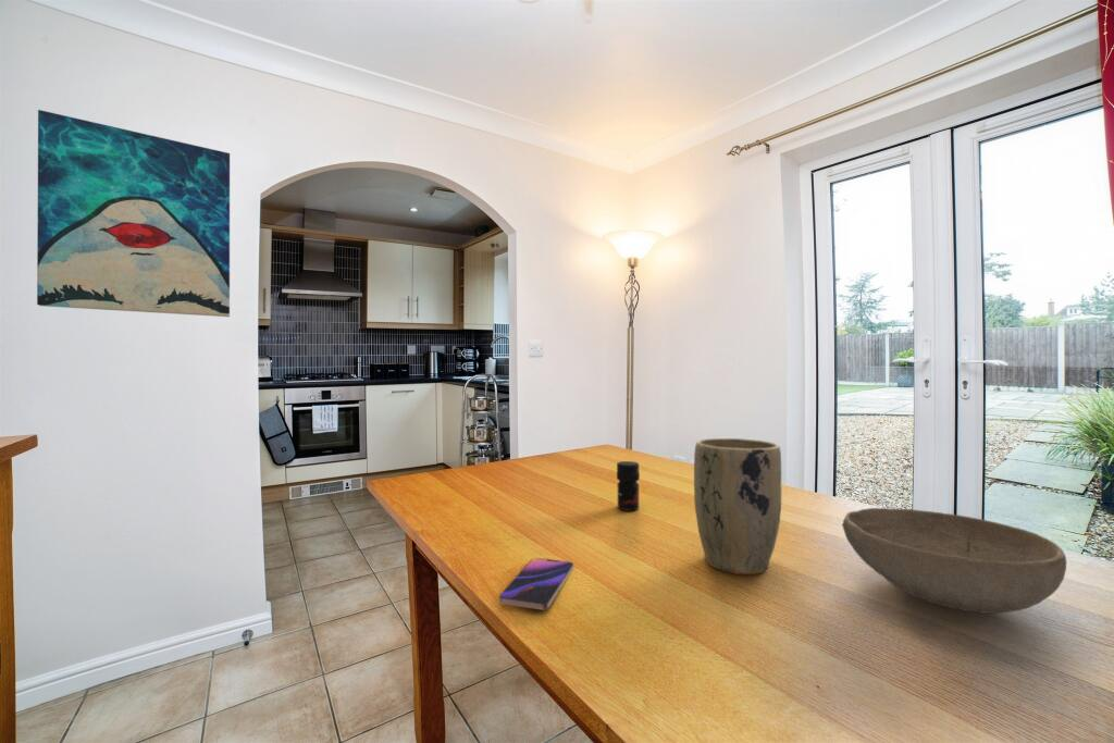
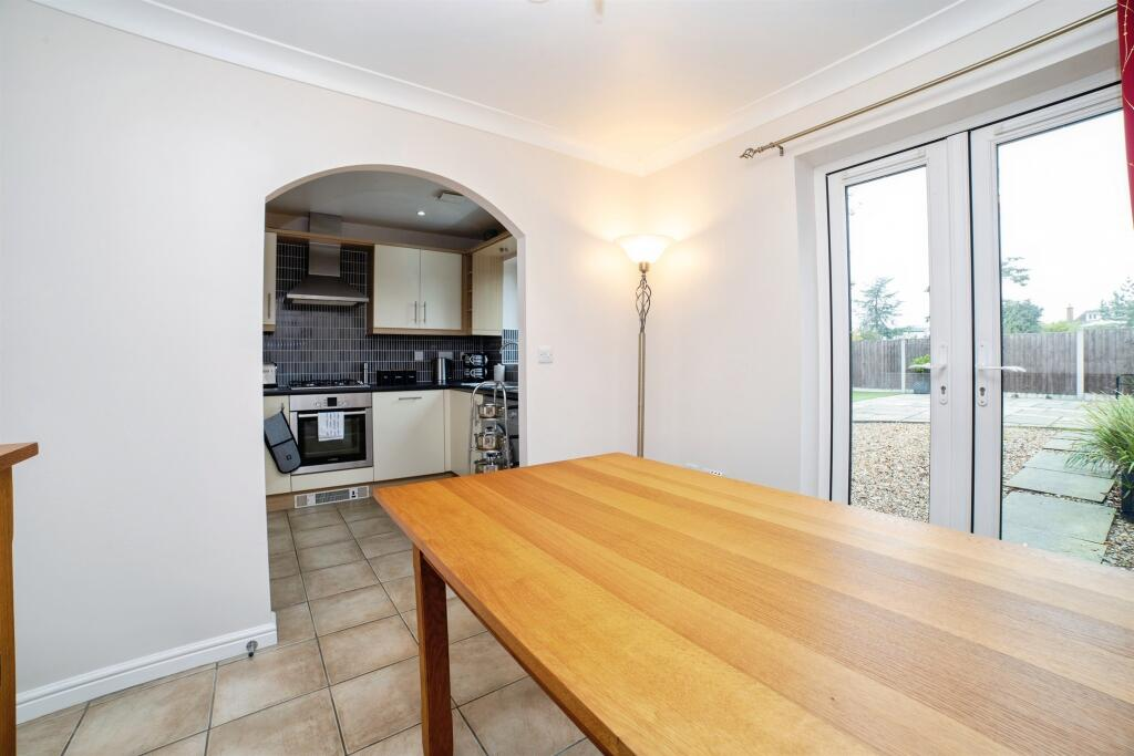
- jar (628, 485)
- bowl (943, 564)
- plant pot (737, 503)
- wall art (143, 223)
- smartphone (539, 581)
